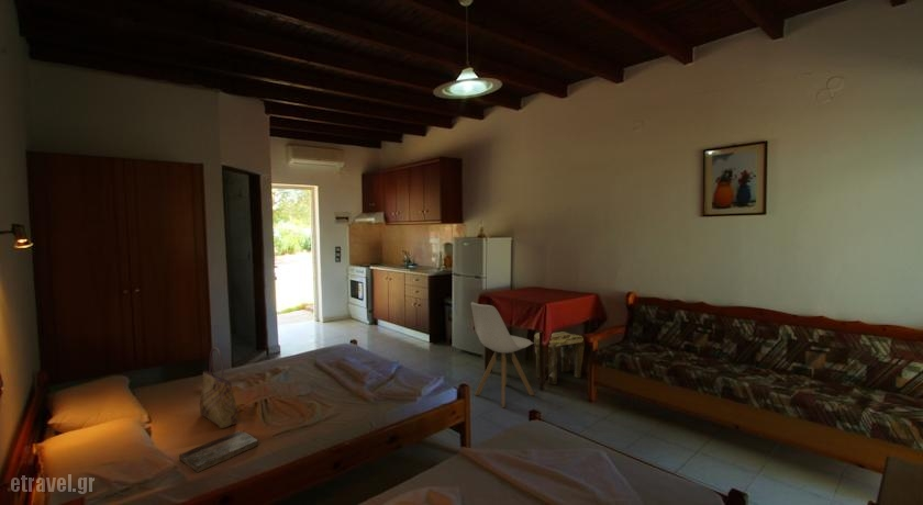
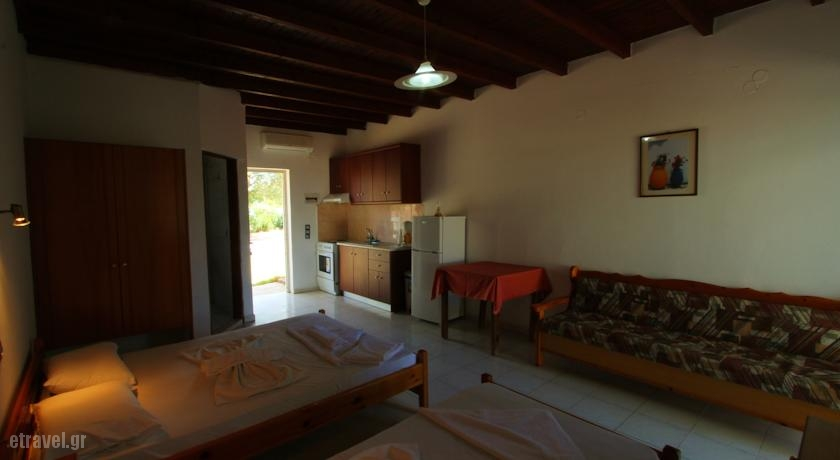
- book (220, 449)
- bar stool (502, 348)
- tote bag (216, 383)
- stool (557, 352)
